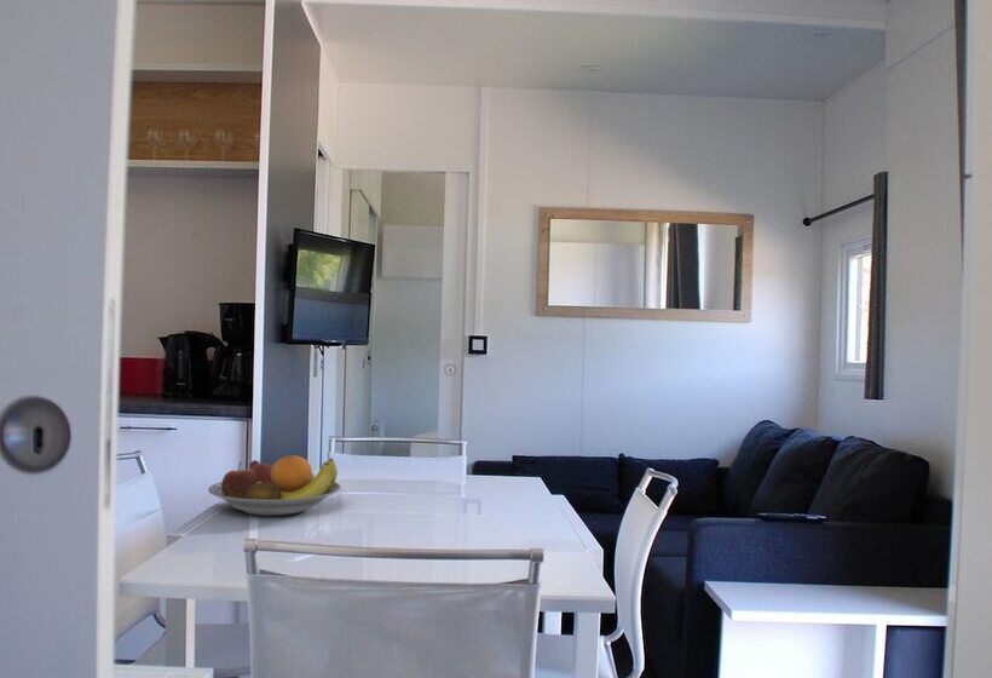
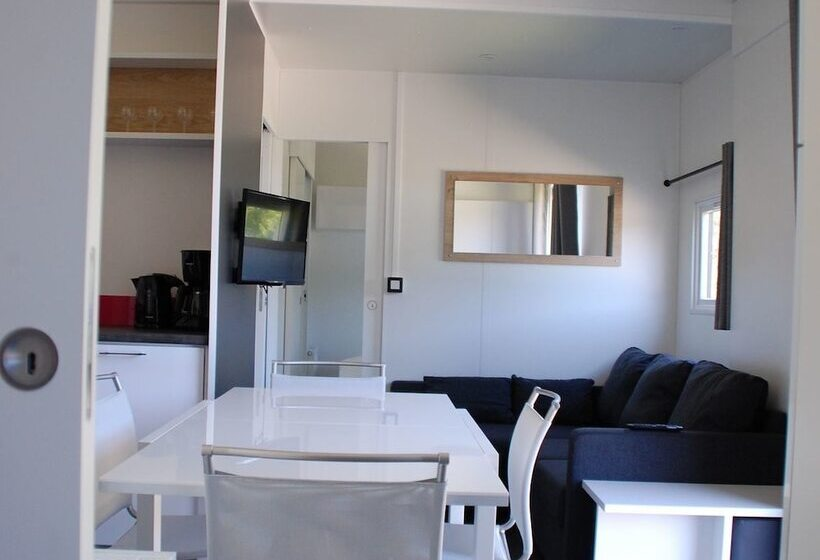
- fruit bowl (276, 482)
